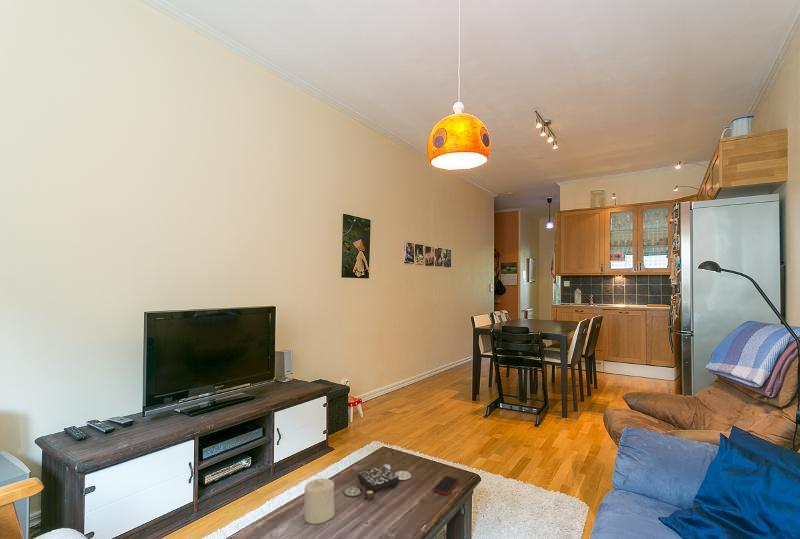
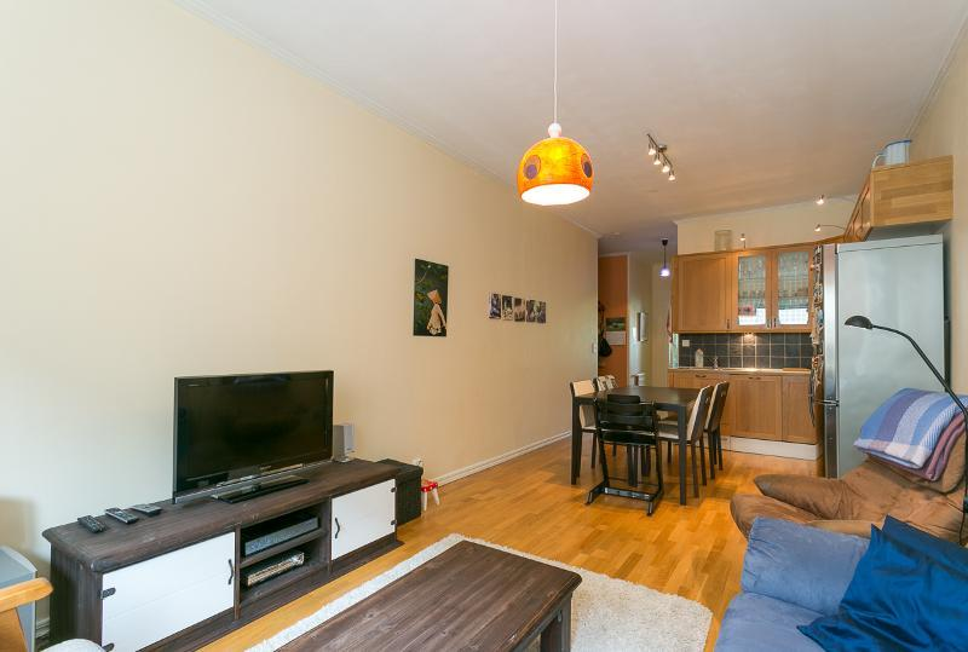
- candle (319, 497)
- smartphone (446, 484)
- board game (378, 479)
